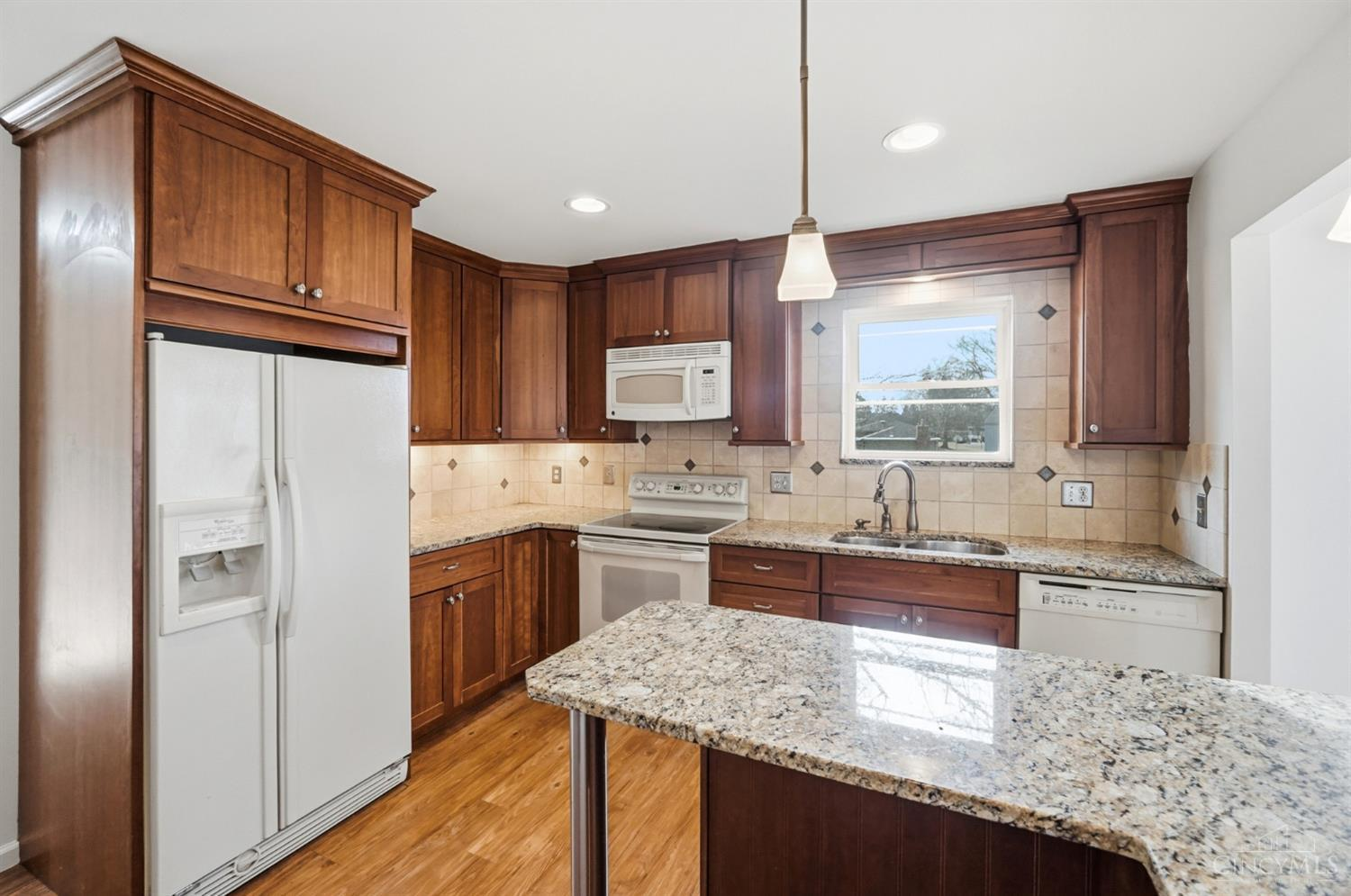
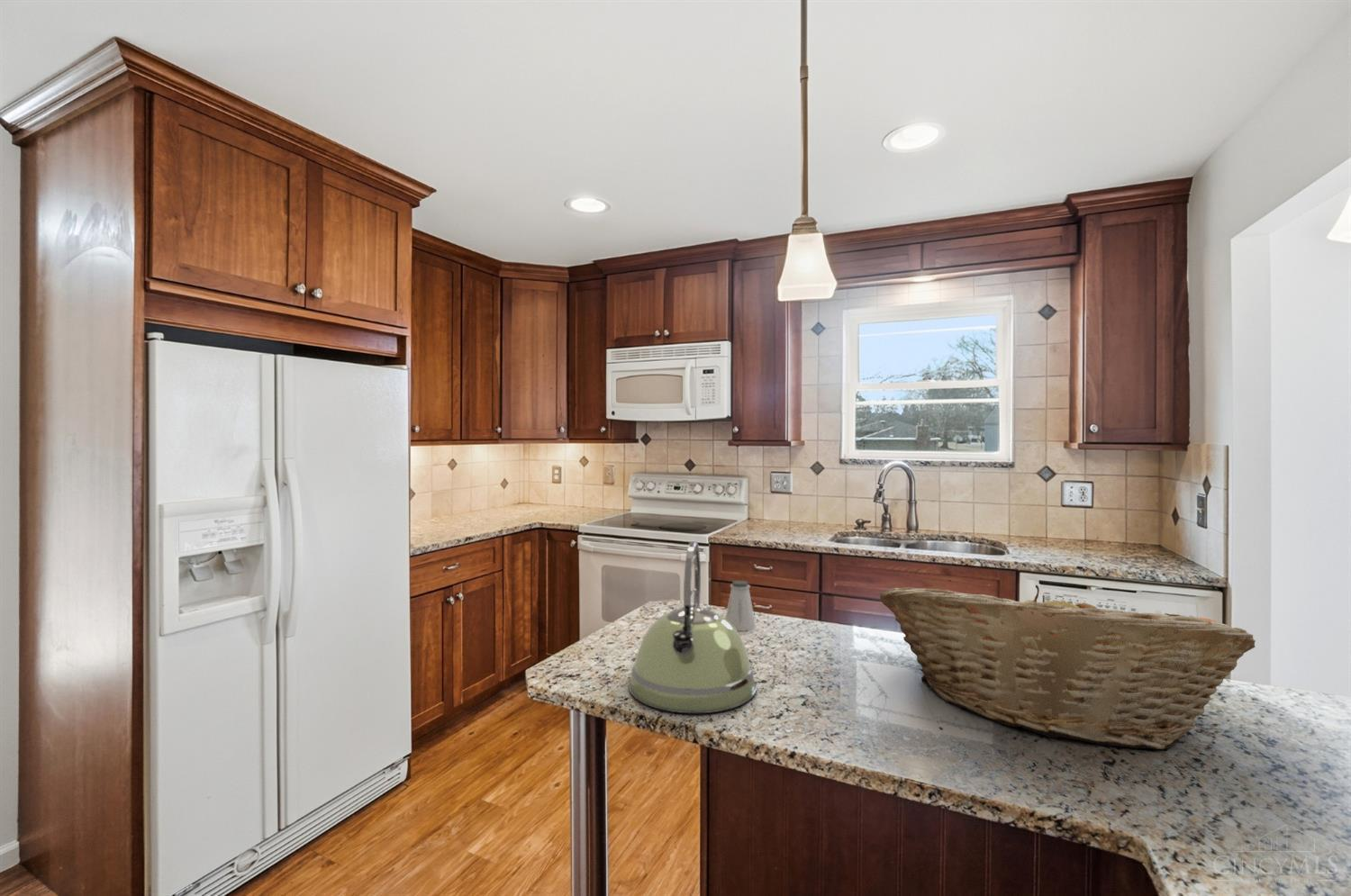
+ kettle (691, 616)
+ saltshaker (739, 603)
+ fruit basket (1041, 642)
